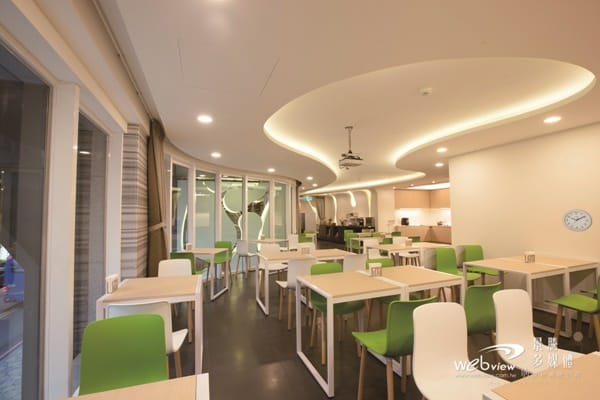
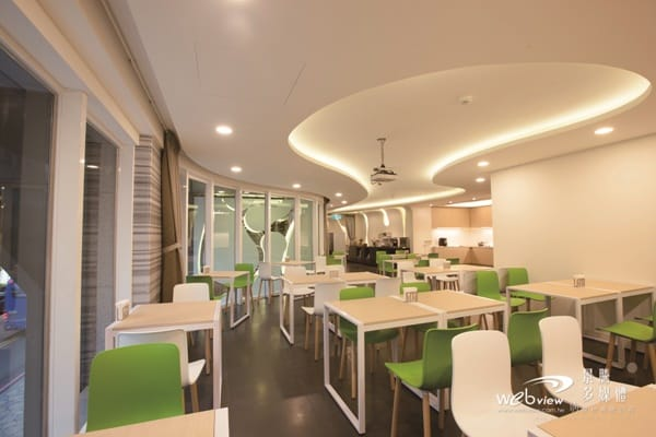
- wall clock (576, 220)
